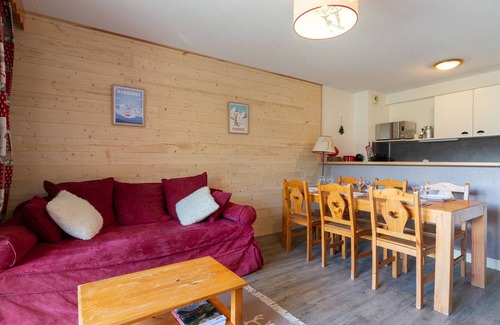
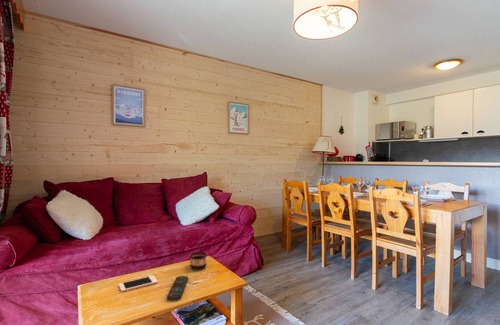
+ remote control (178, 287)
+ cell phone (138, 283)
+ cup (198, 260)
